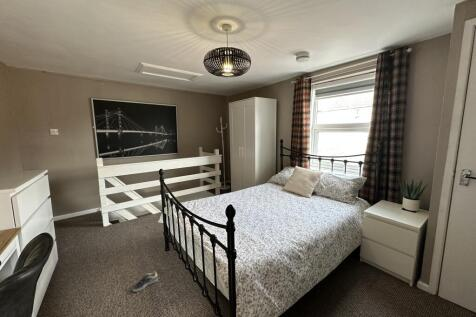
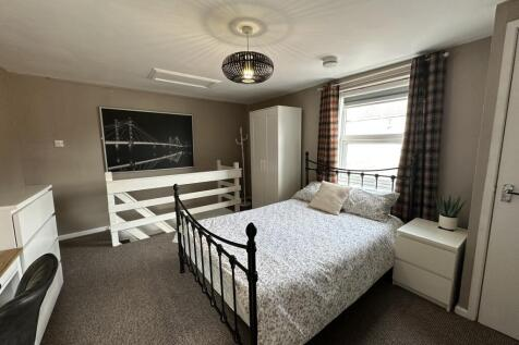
- sneaker (145, 280)
